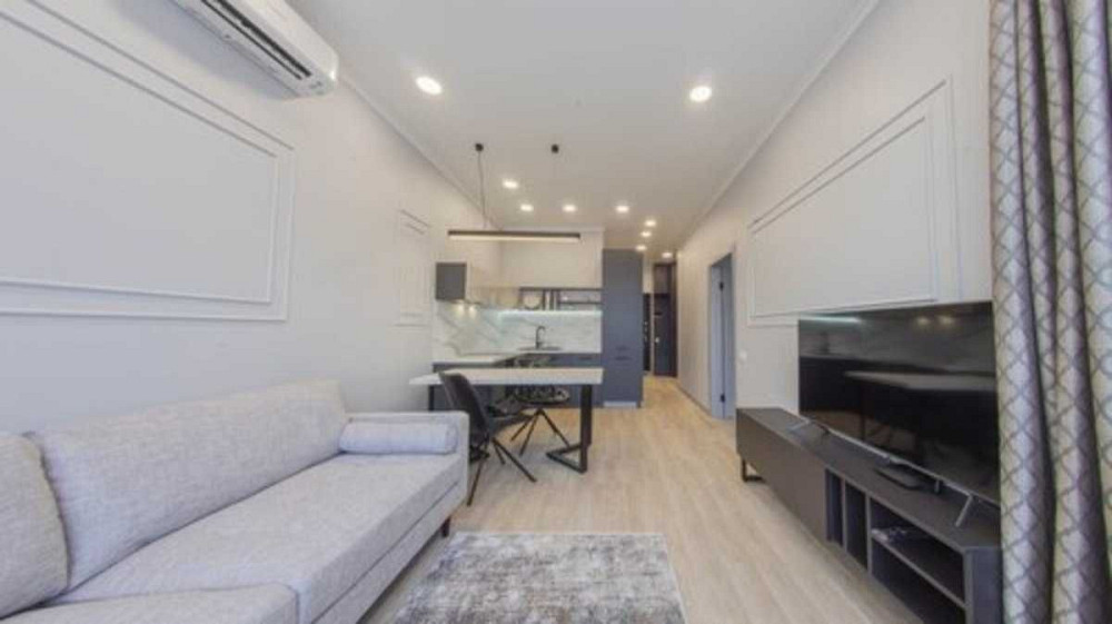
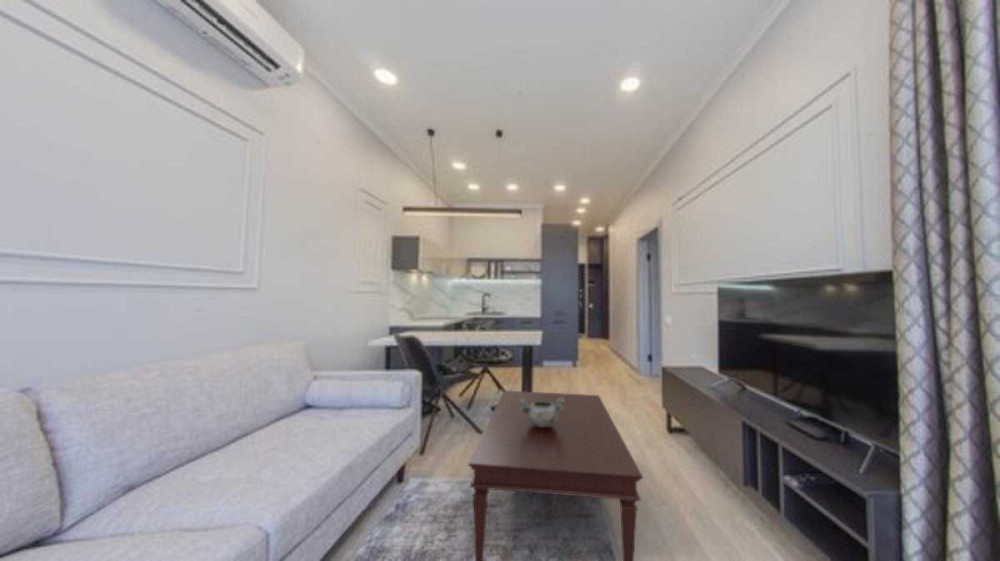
+ coffee table (550, 461)
+ decorative bowl (541, 411)
